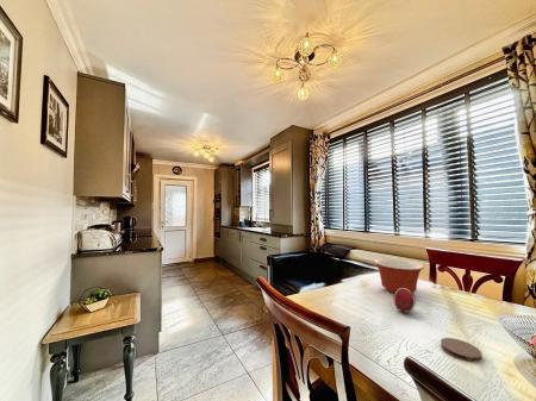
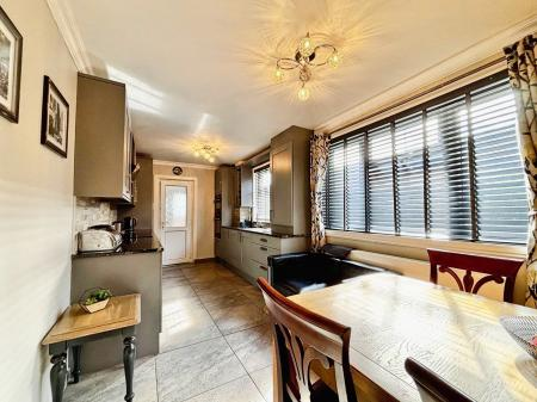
- fruit (404, 299)
- coaster (460, 349)
- mixing bowl (398, 276)
